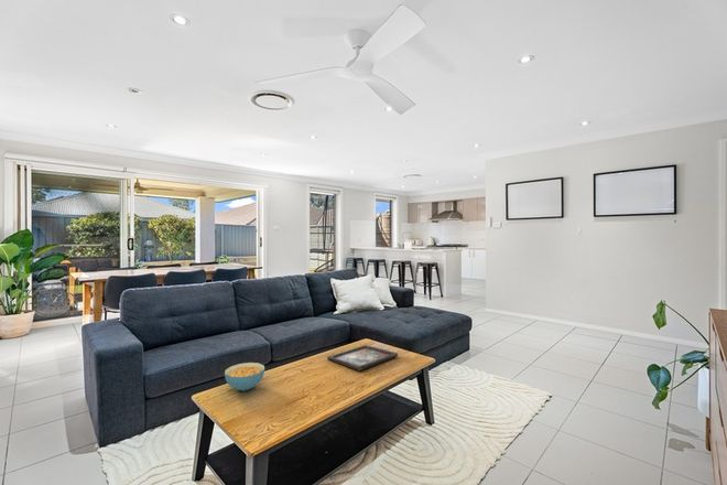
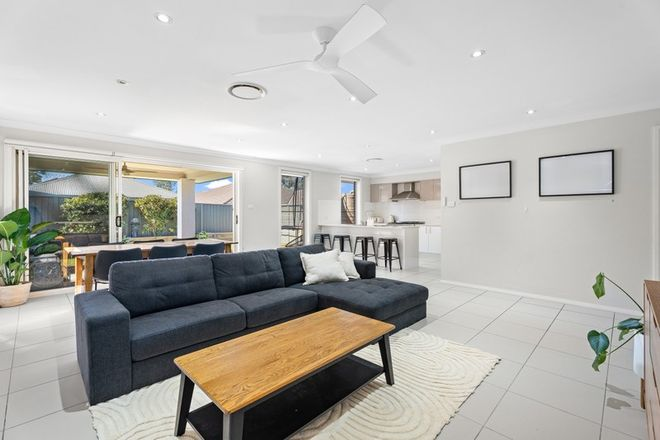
- cereal bowl (245, 378)
- decorative tray (362, 356)
